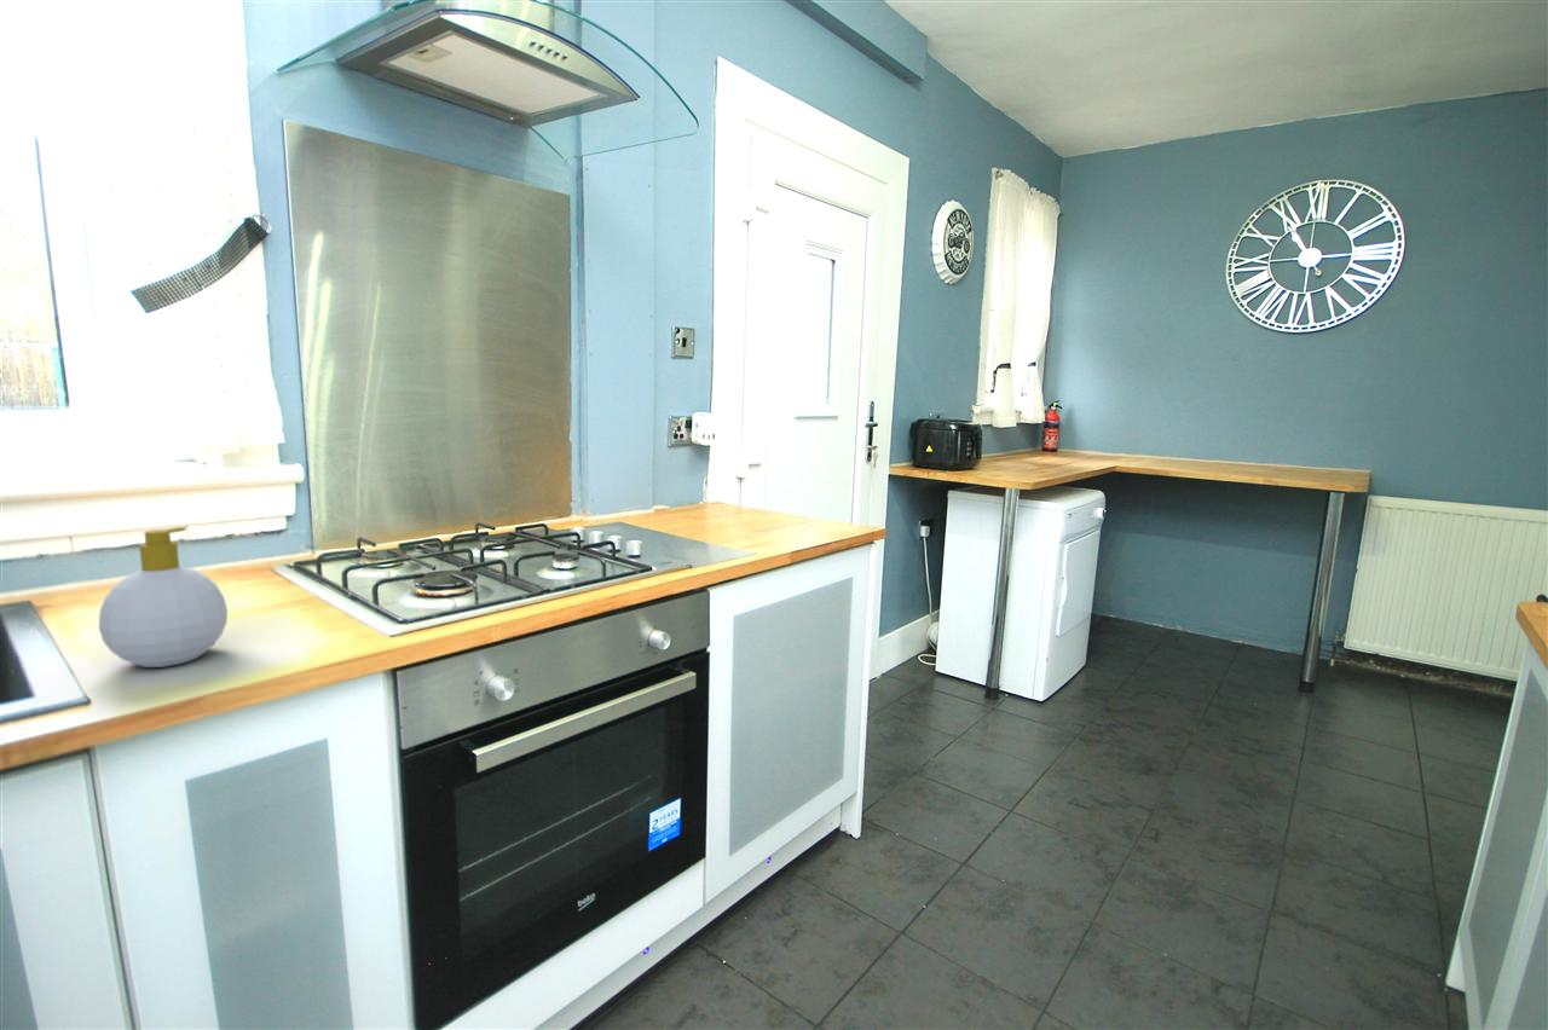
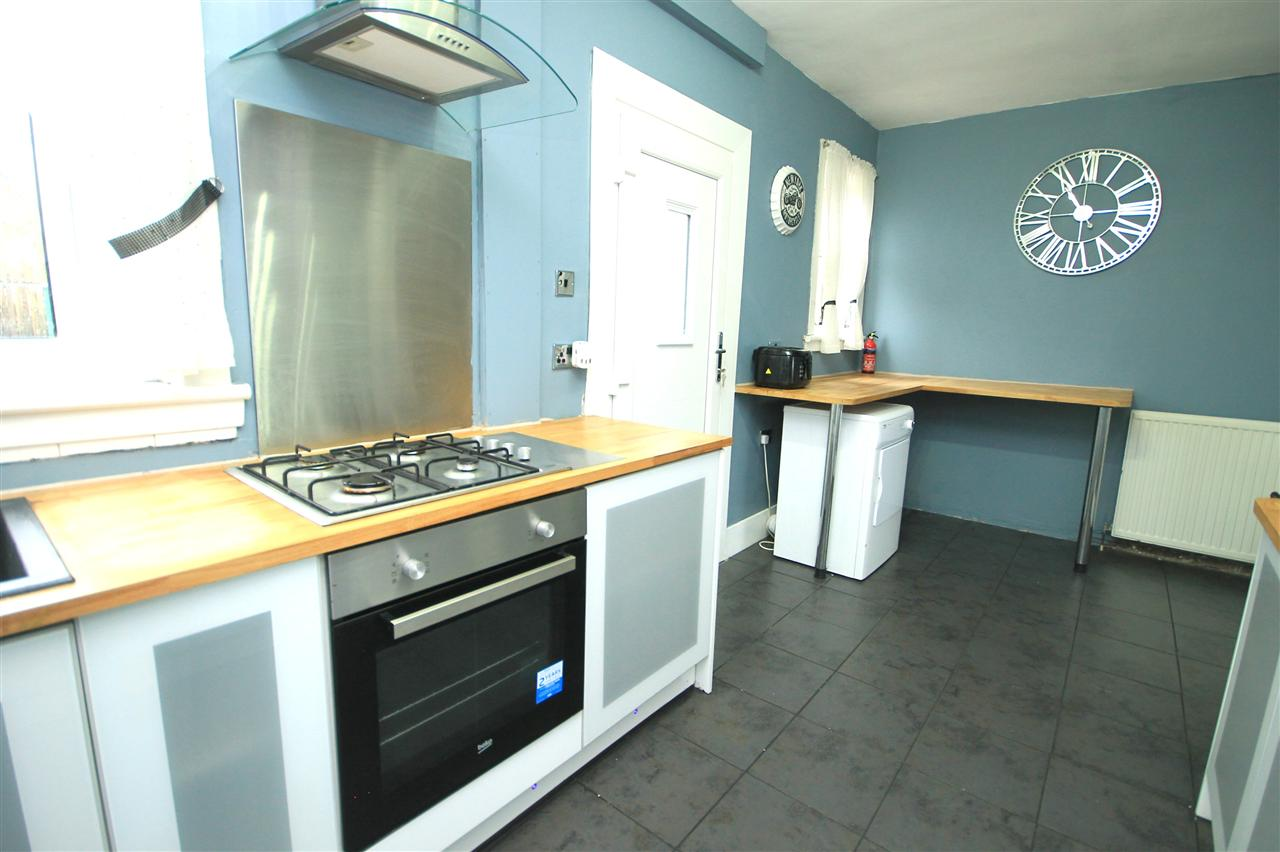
- soap bottle (163, 595)
